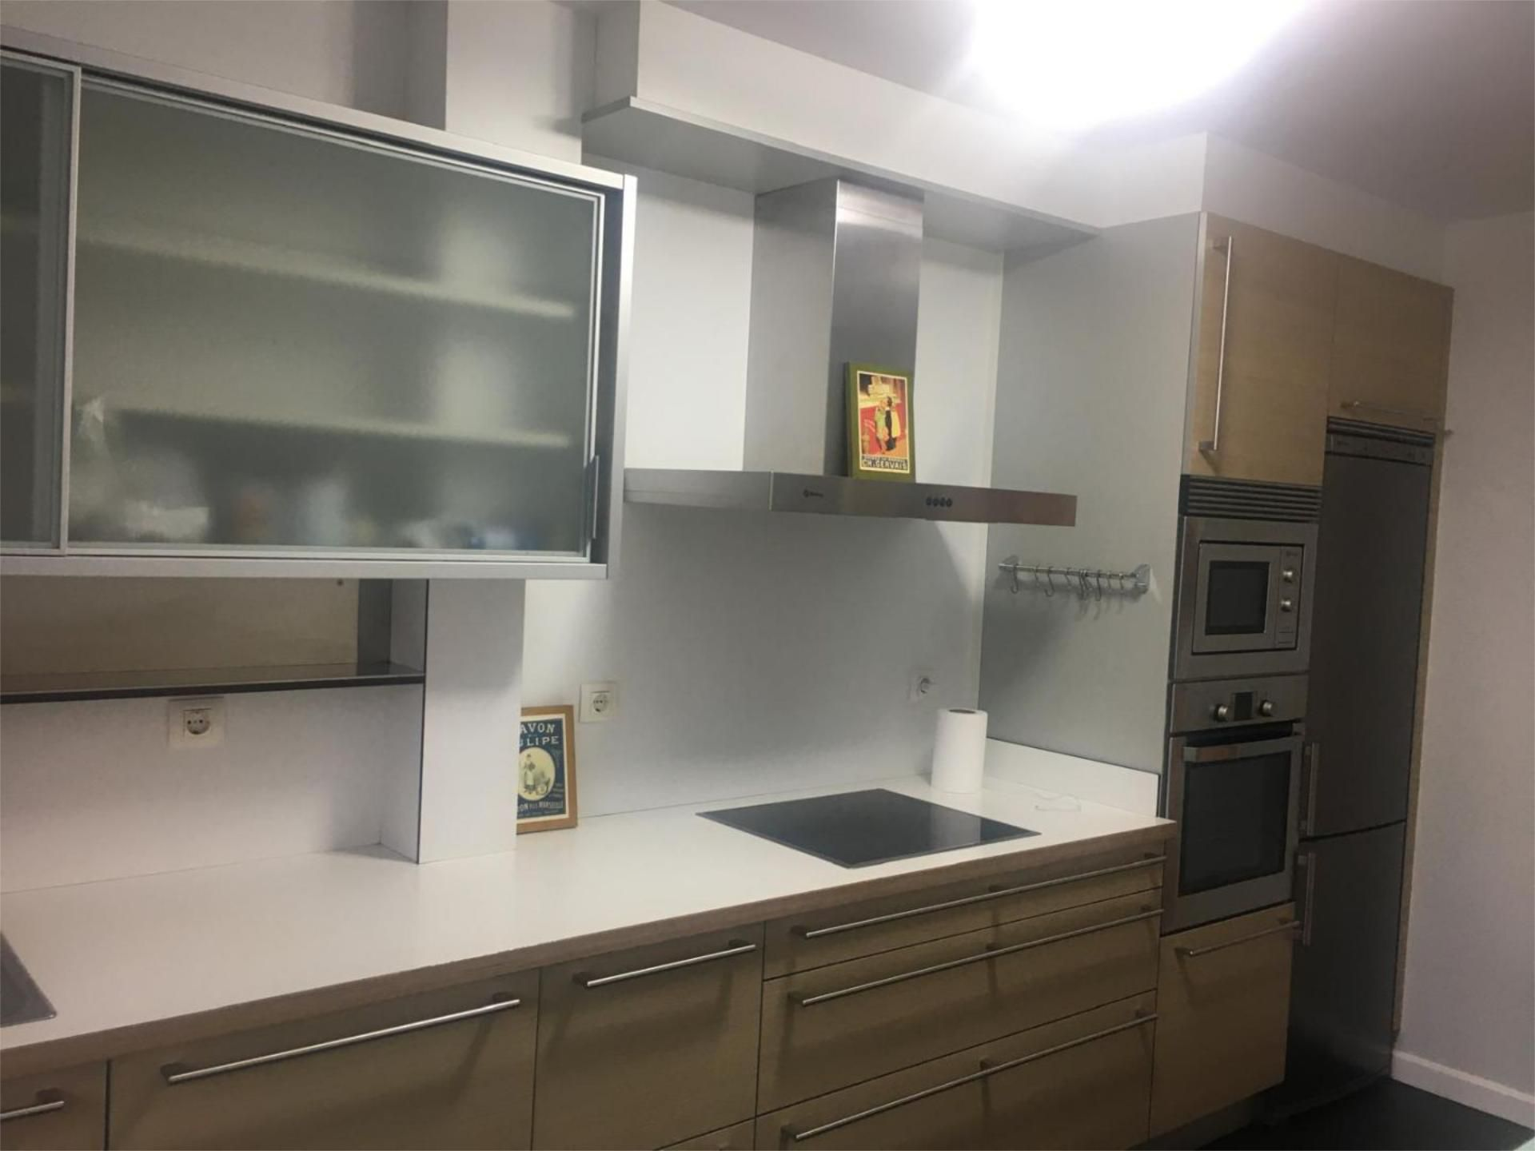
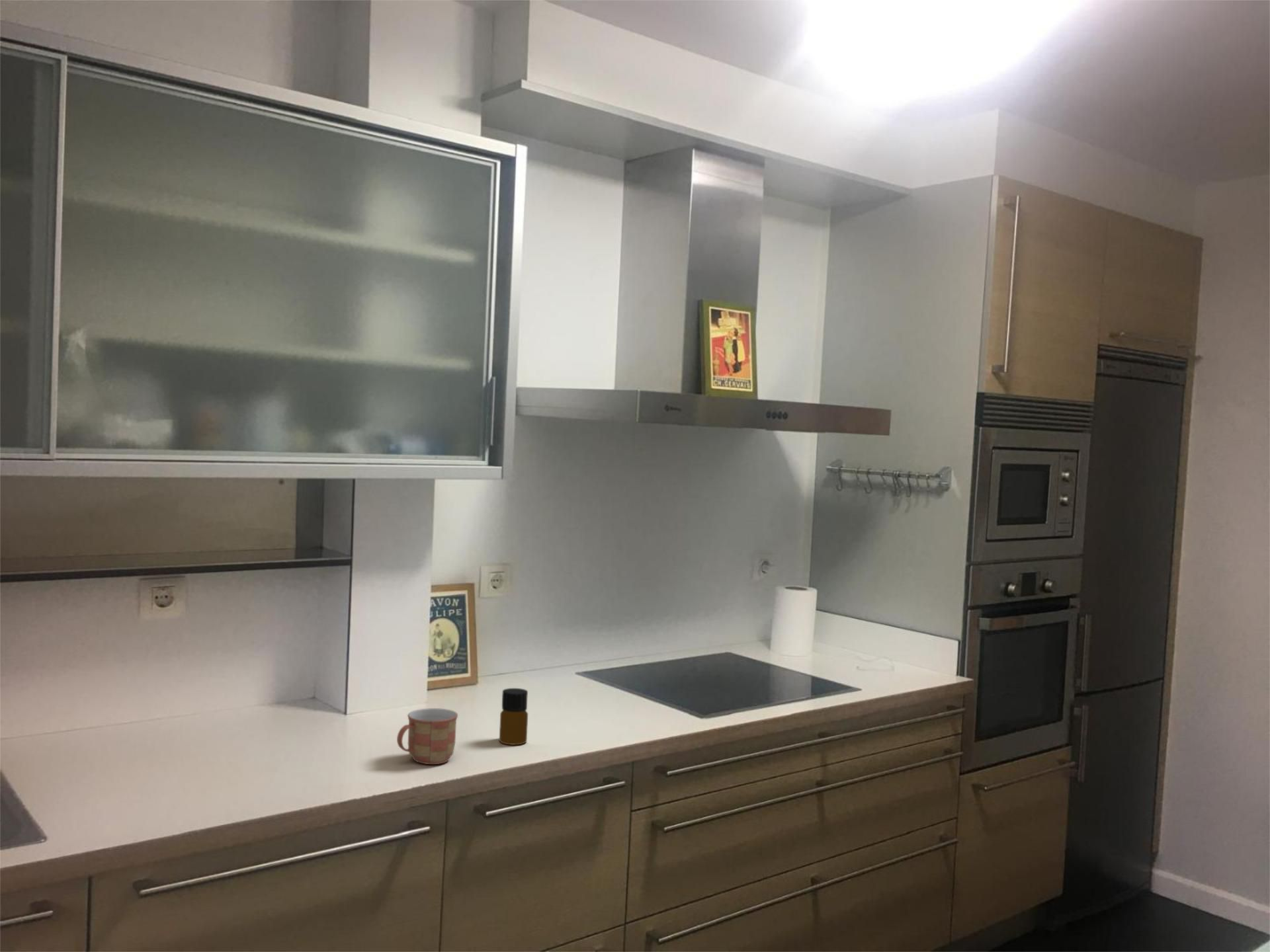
+ bottle (514, 716)
+ mug (426, 737)
